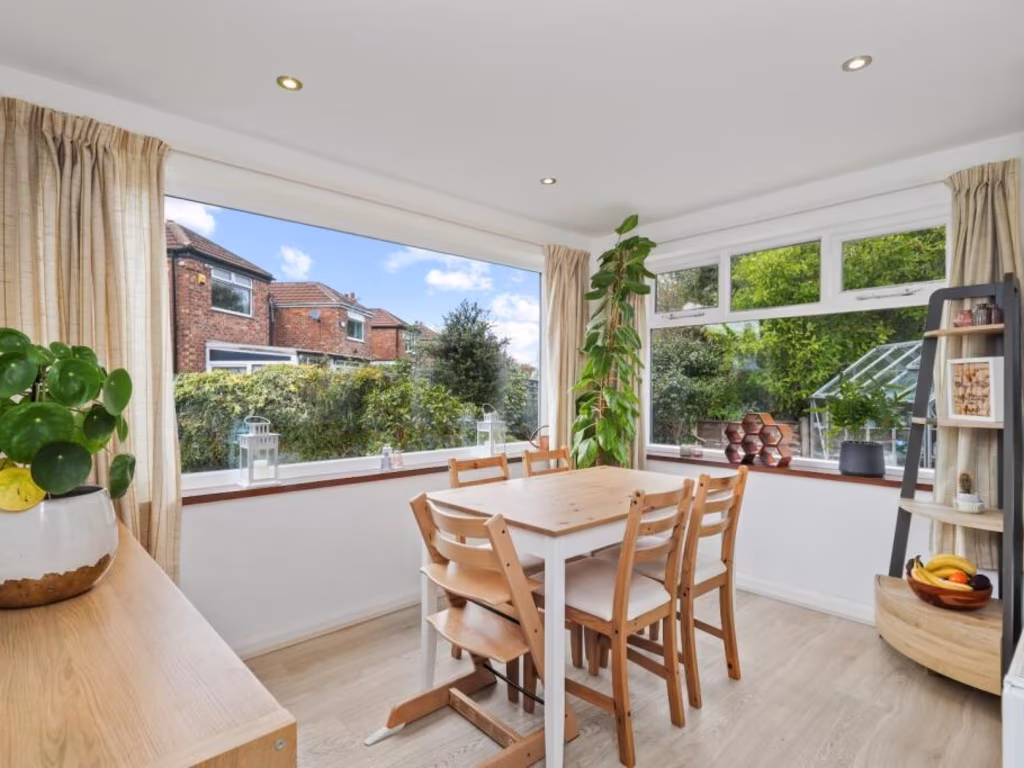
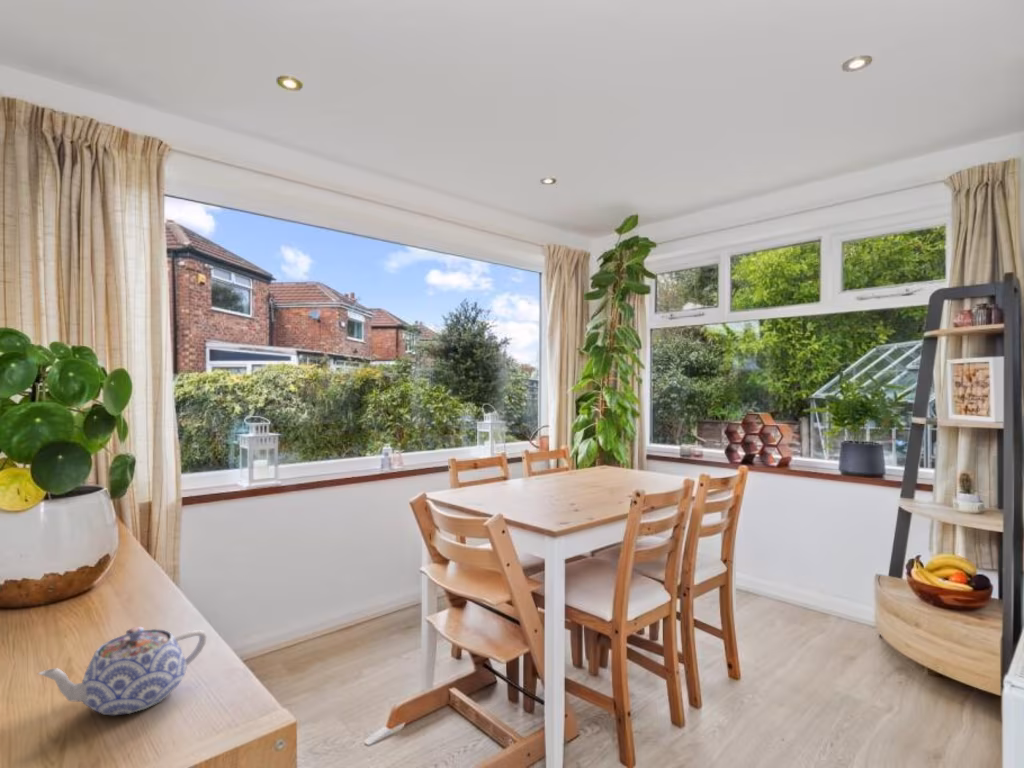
+ teapot (129, 665)
